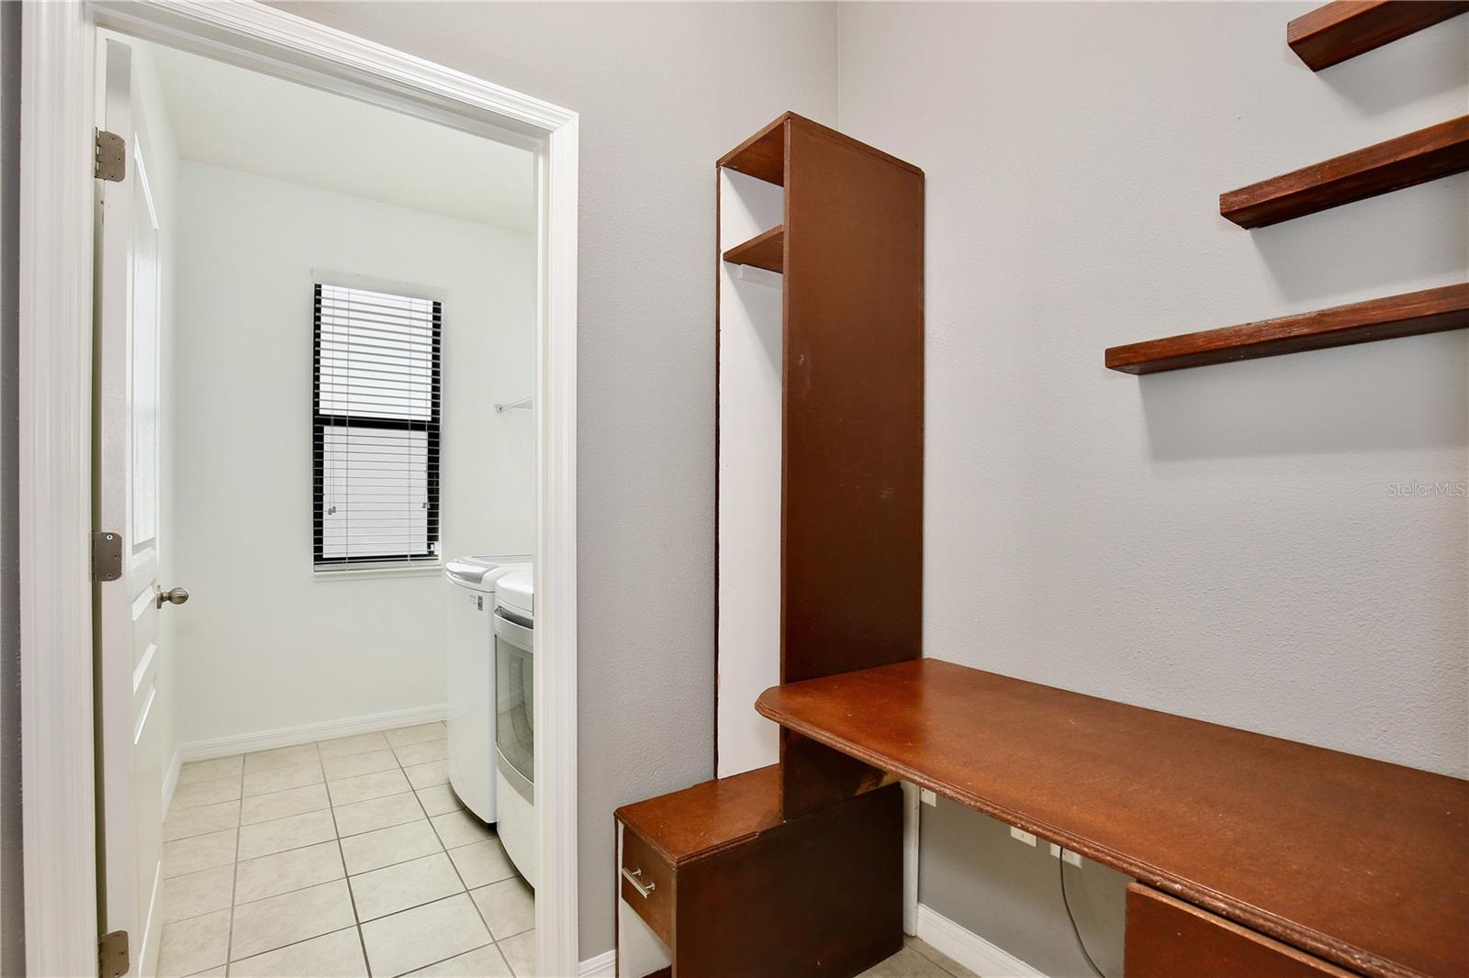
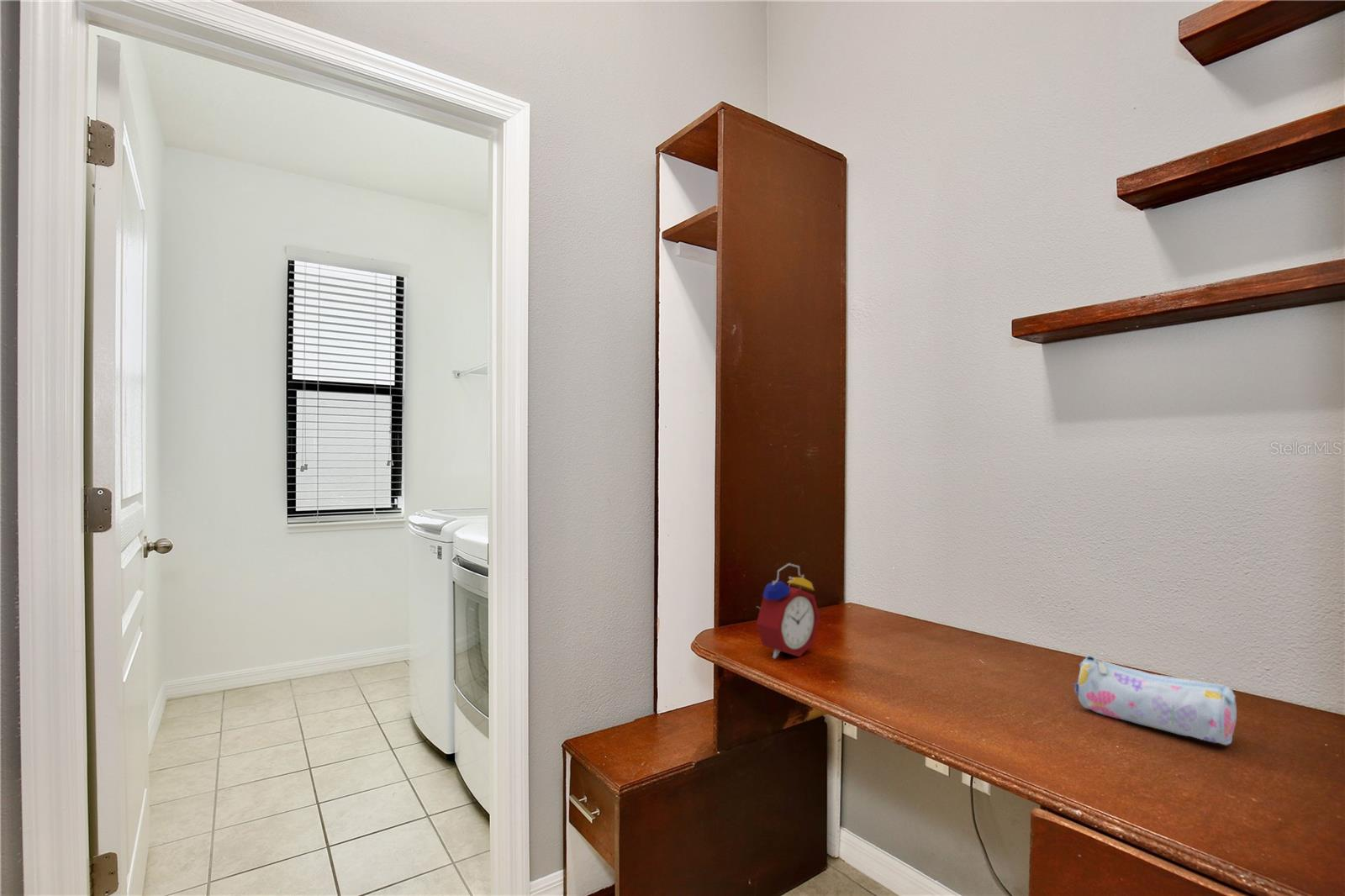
+ alarm clock (784, 607)
+ pencil case (1152, 696)
